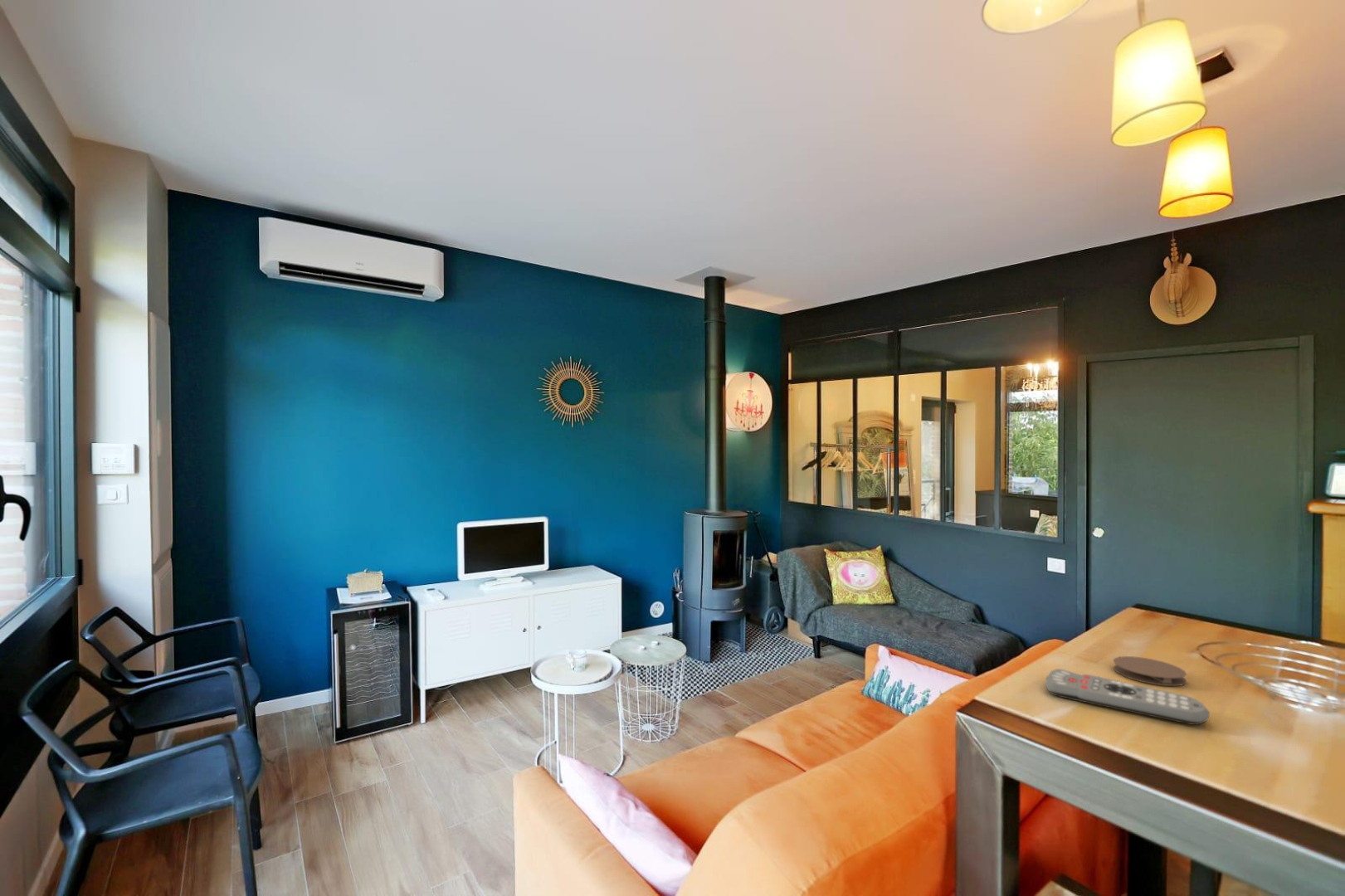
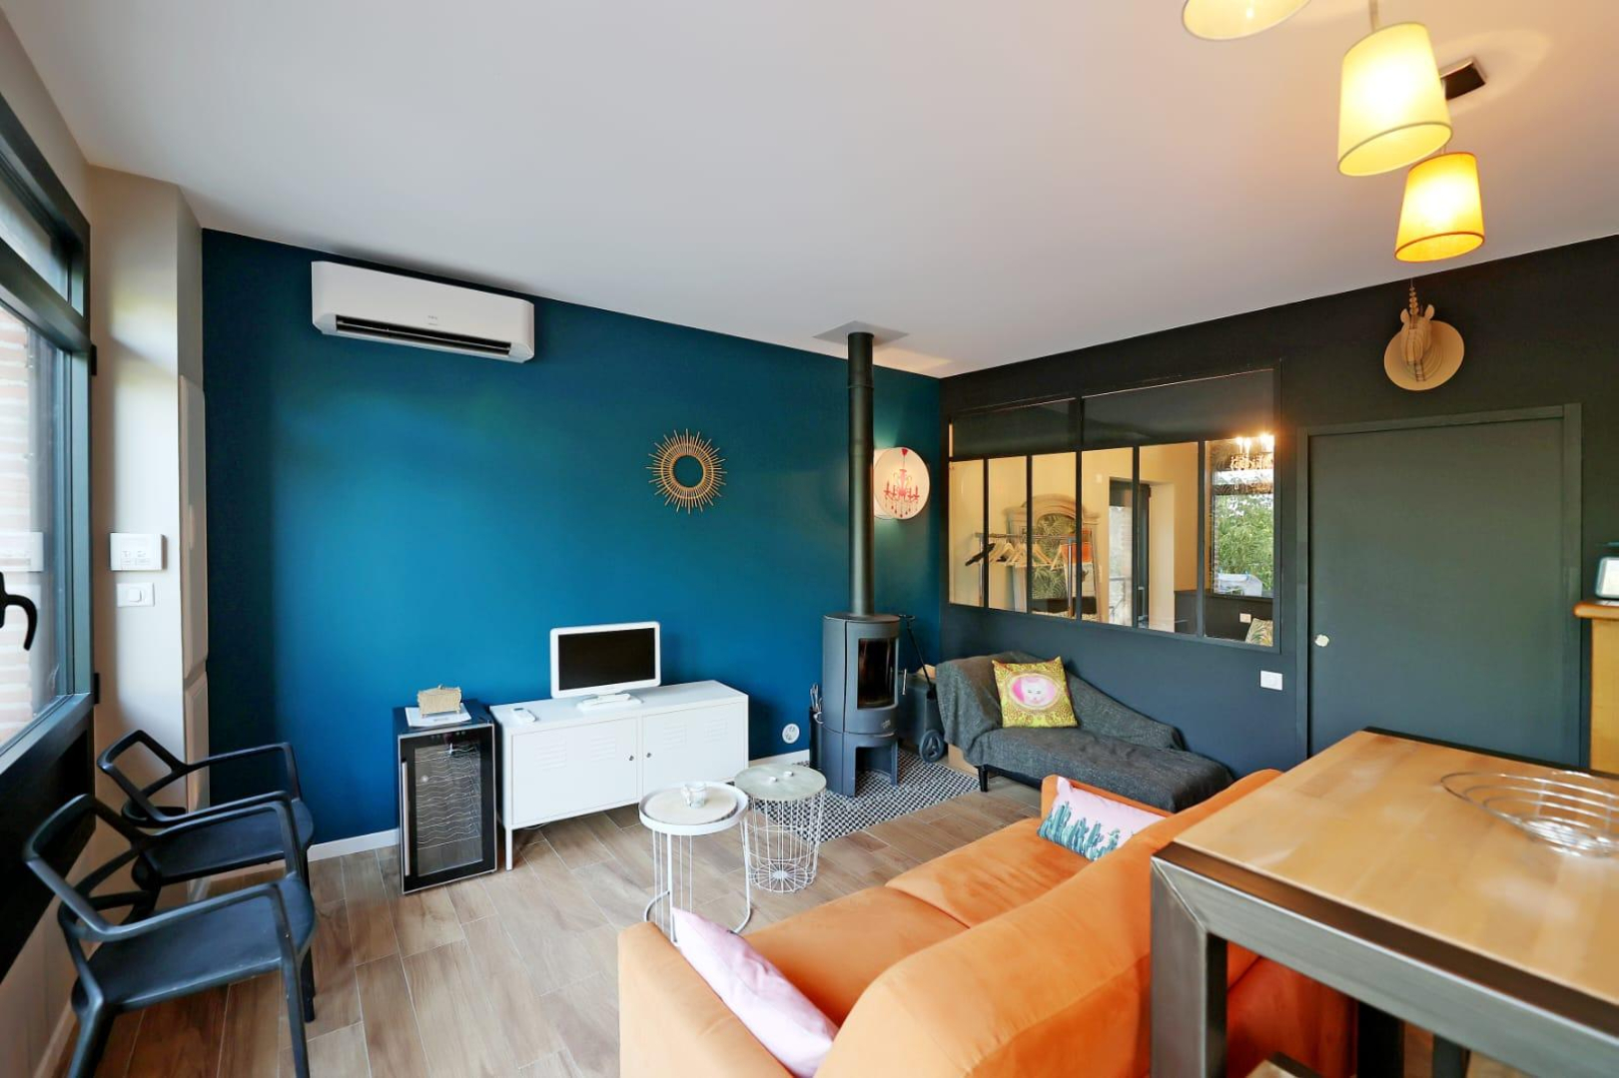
- coaster (1148, 670)
- remote control (1122, 696)
